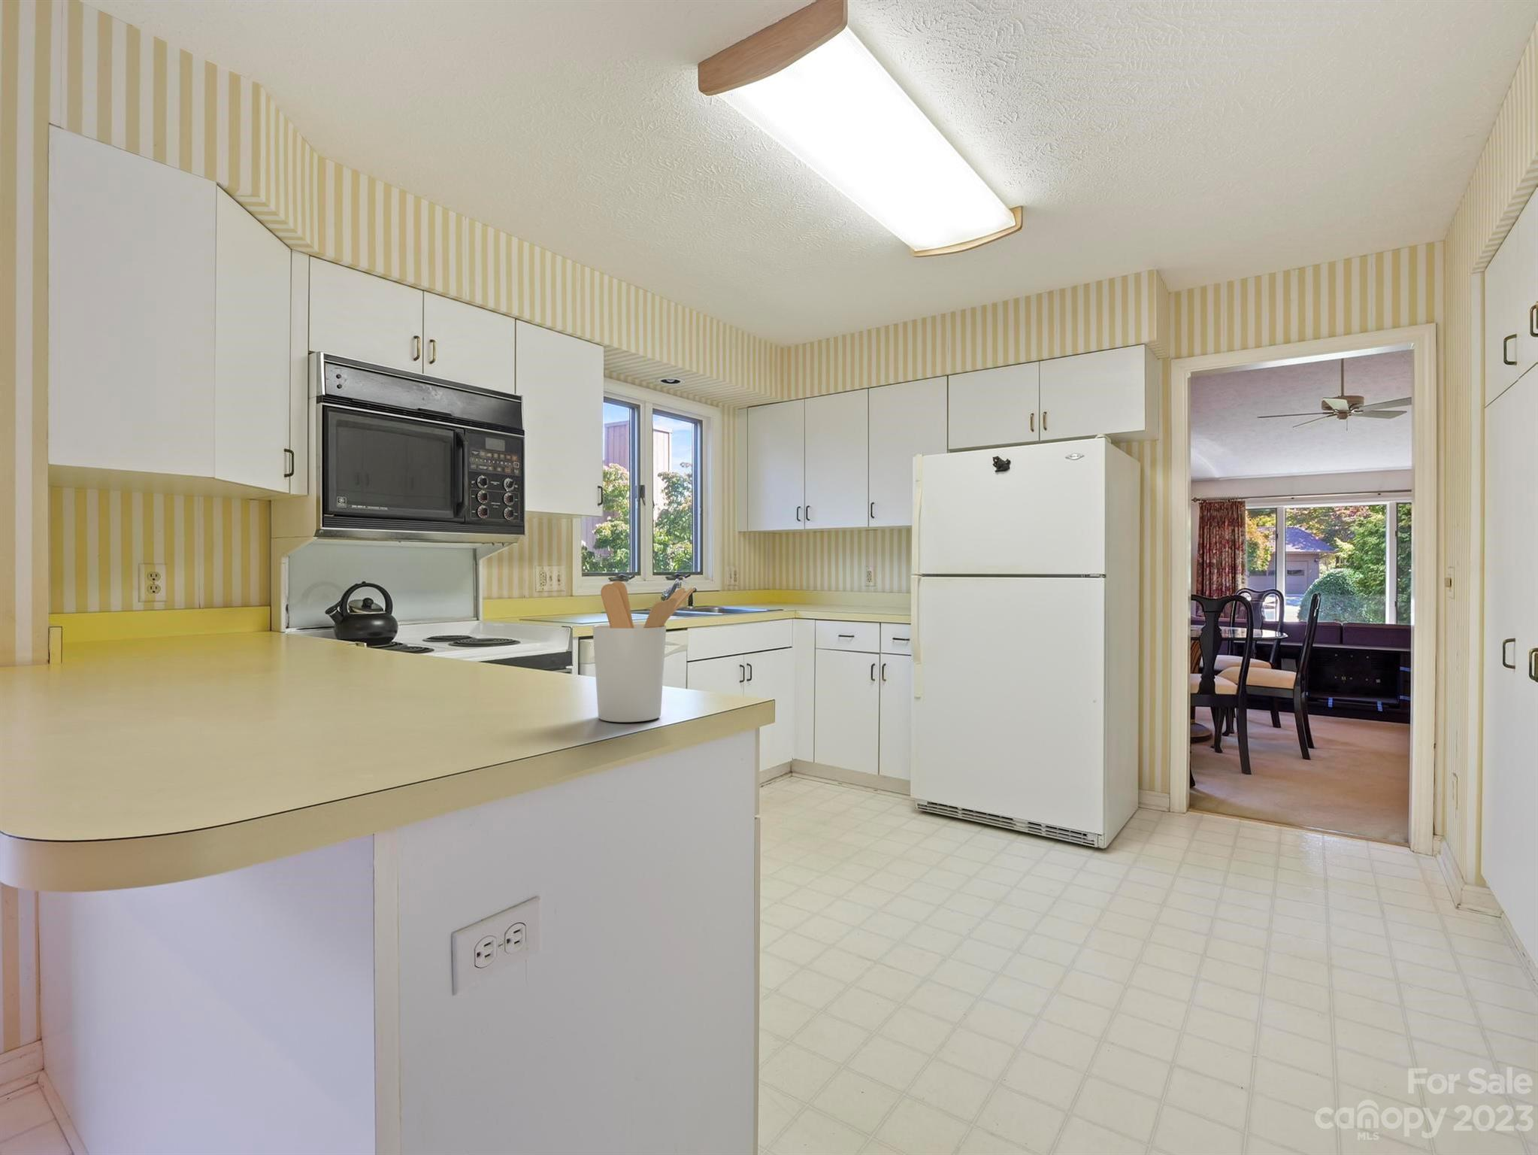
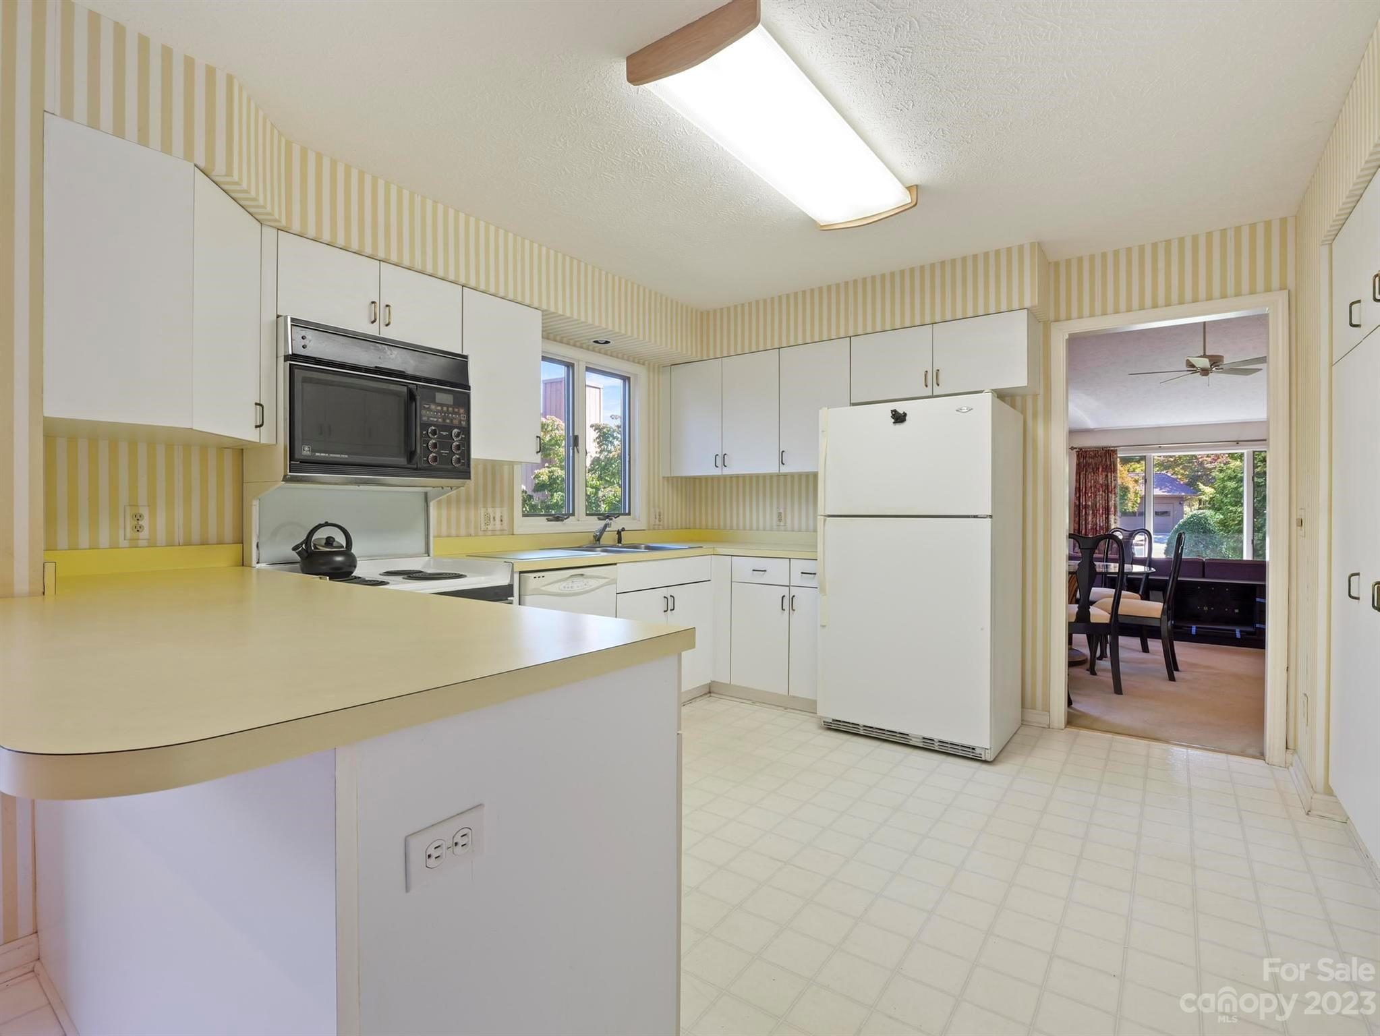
- utensil holder (646, 648)
